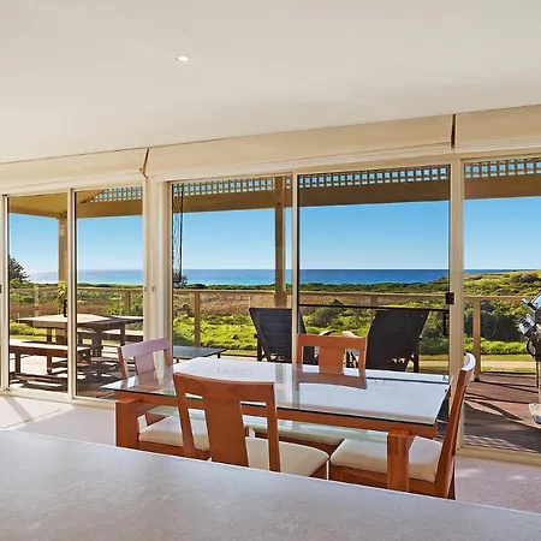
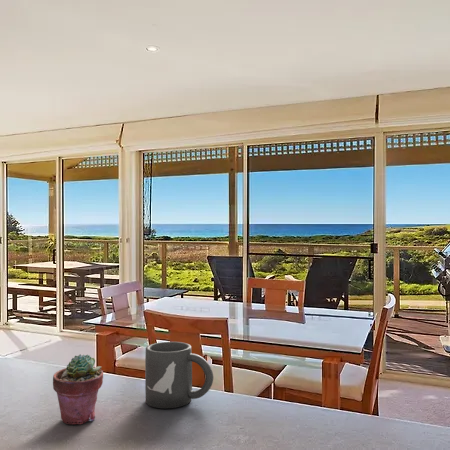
+ mug (176, 374)
+ potted succulent (78, 386)
